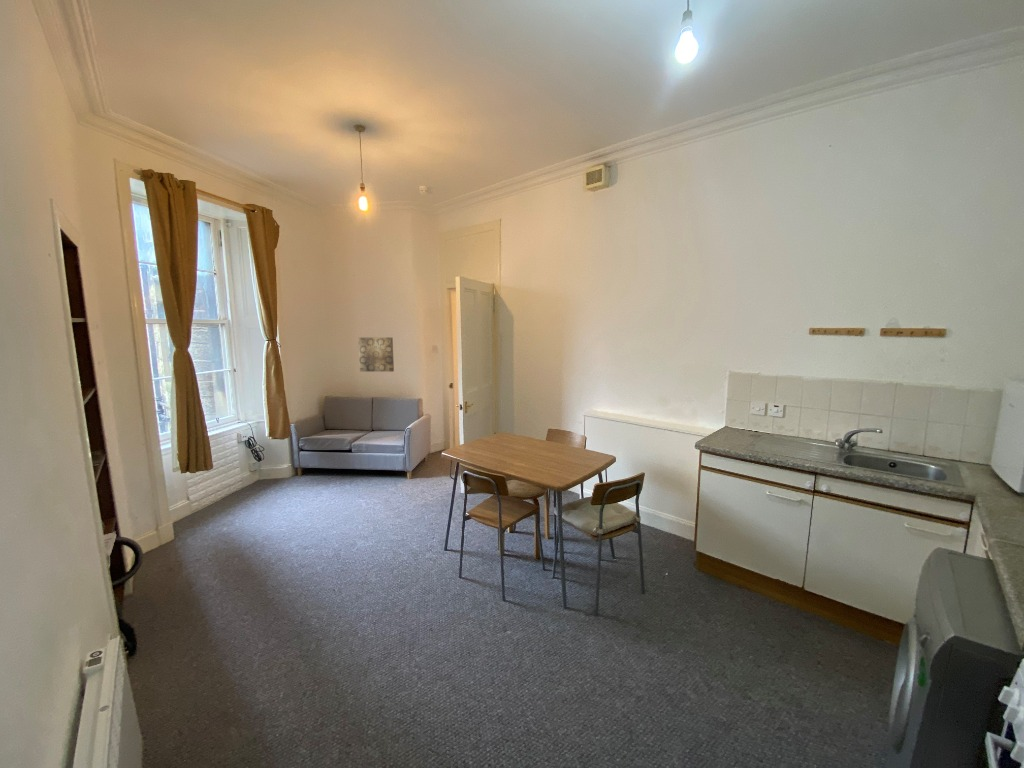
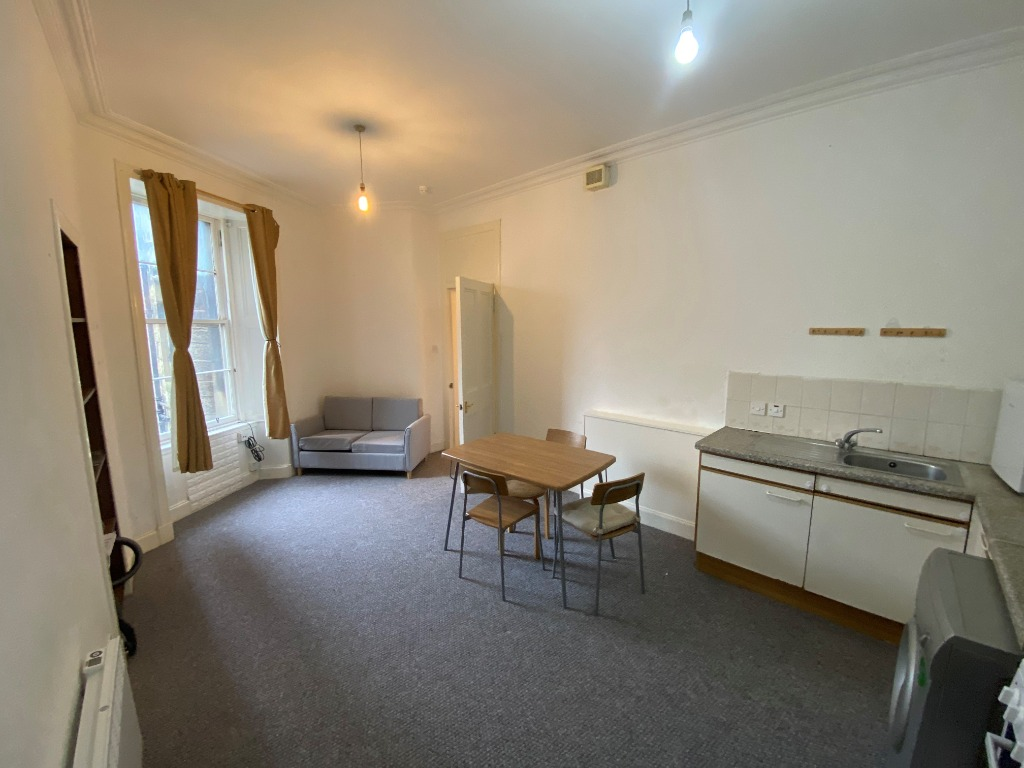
- wall art (376, 354)
